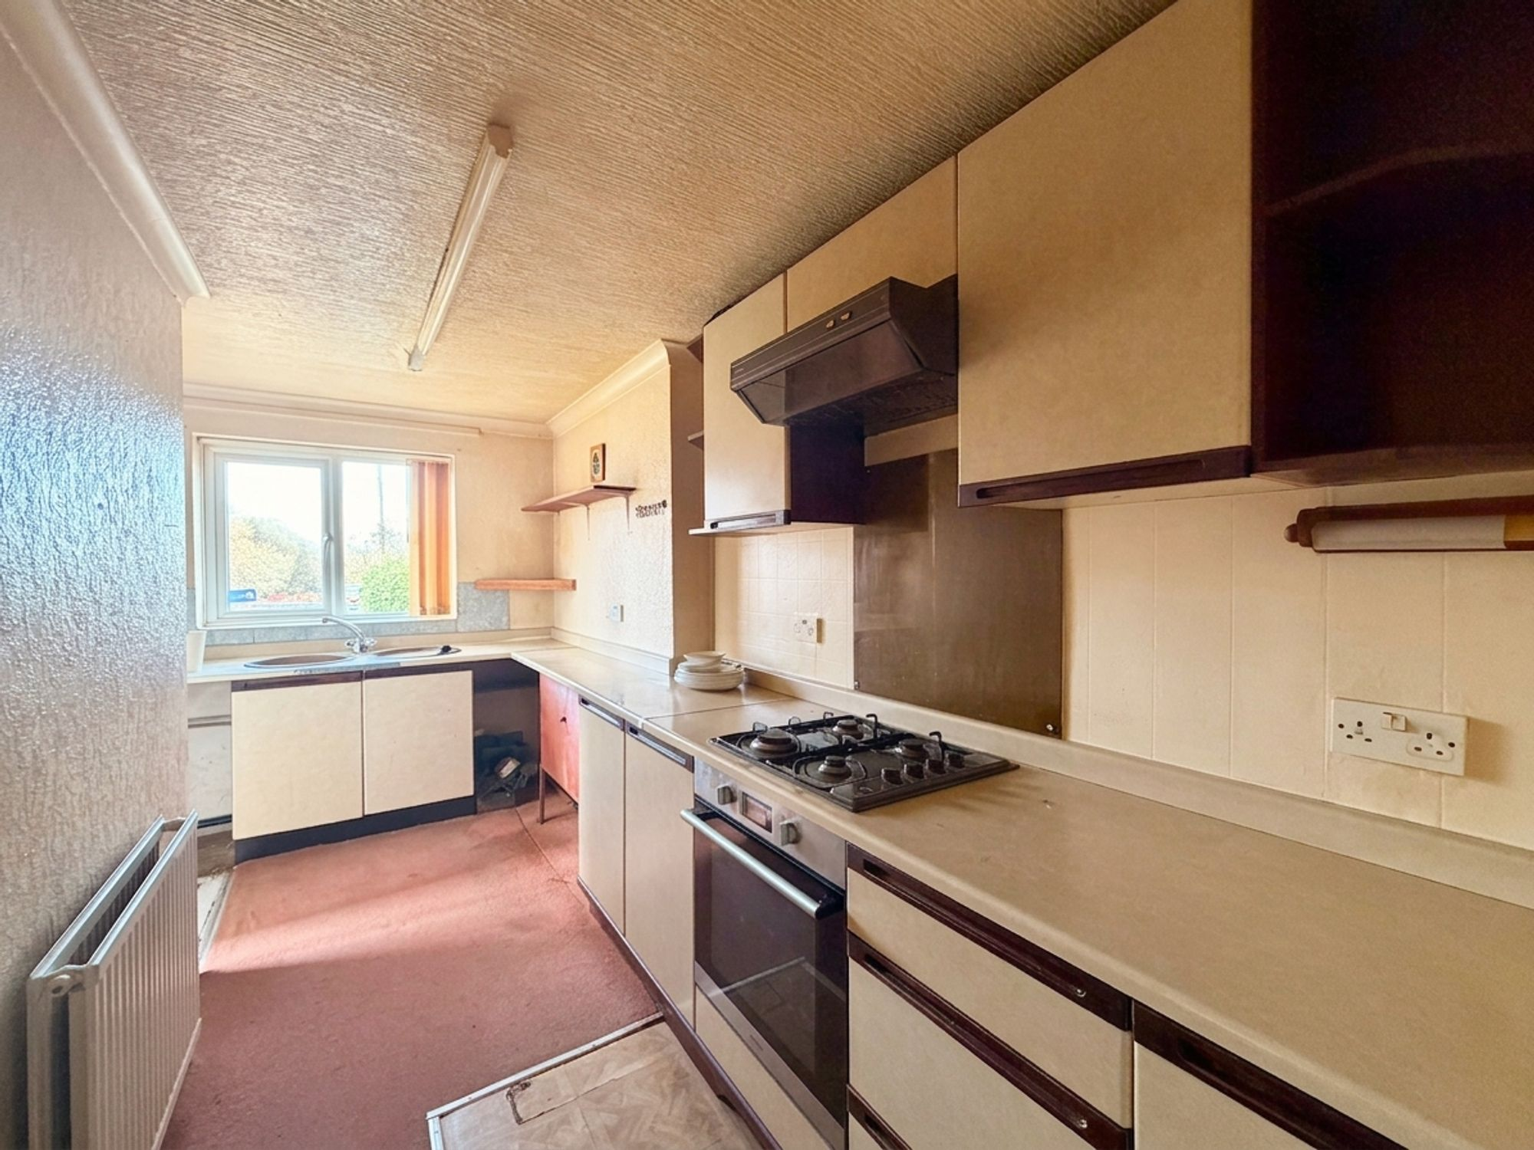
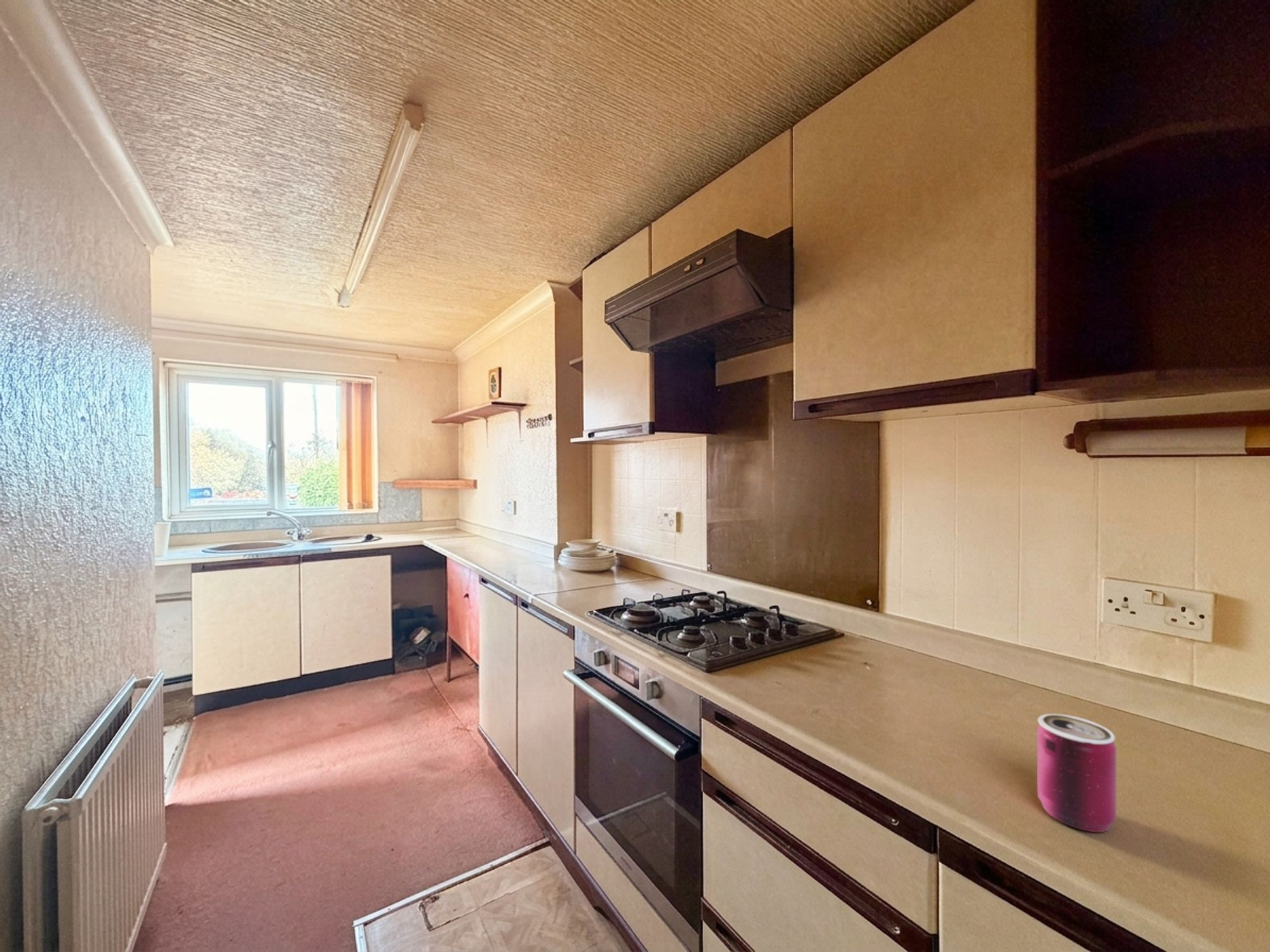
+ can (1075, 770)
